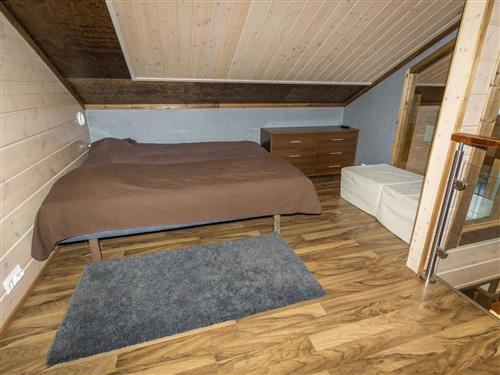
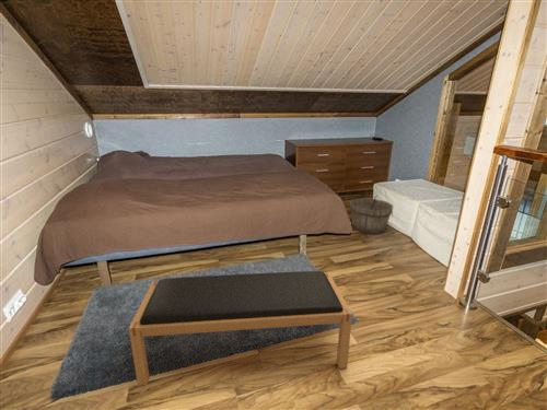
+ bench (244, 319)
+ wooden bucket (370, 211)
